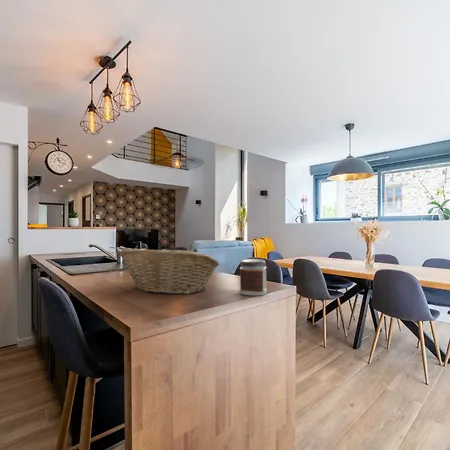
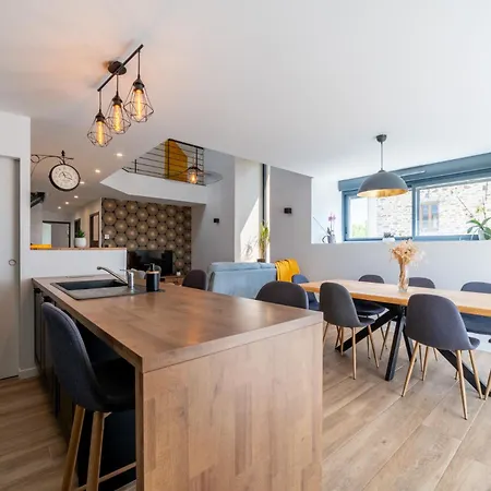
- jar (253, 276)
- fruit basket (169, 267)
